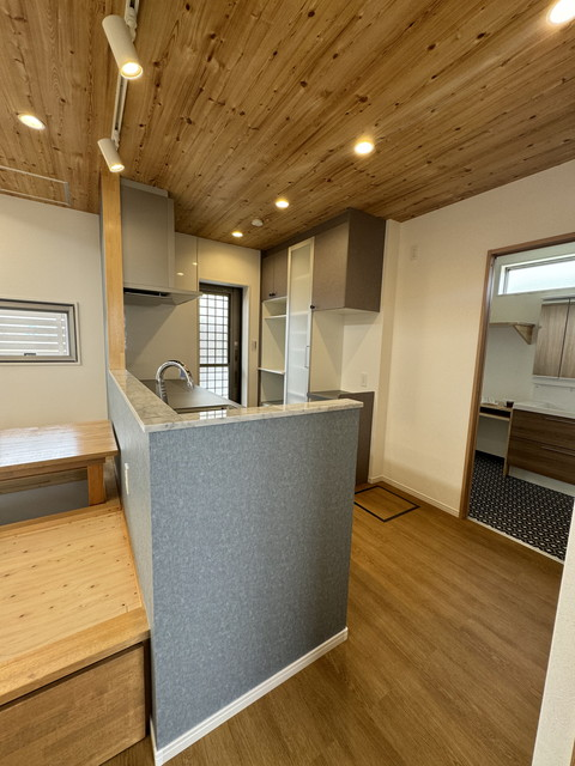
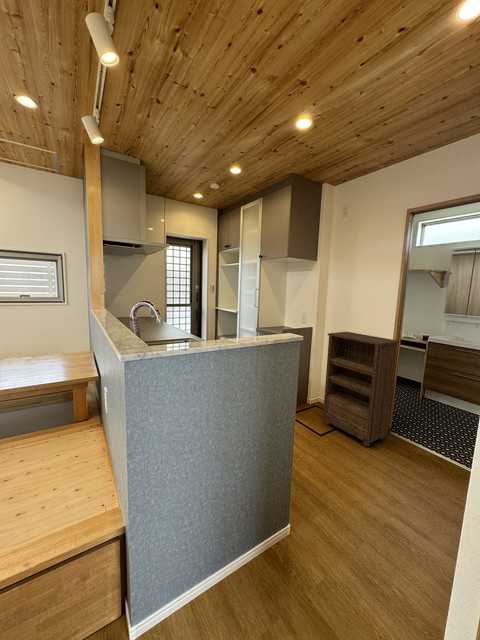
+ bookshelf (357, 385)
